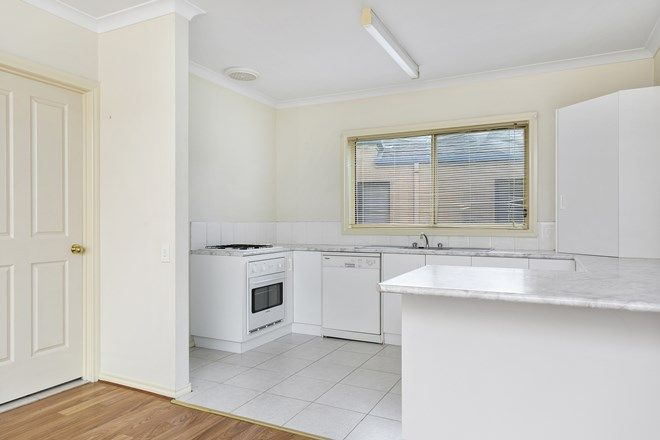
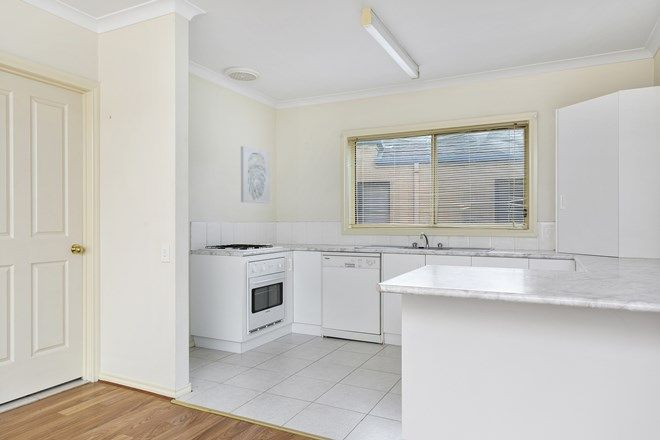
+ wall art (255, 176)
